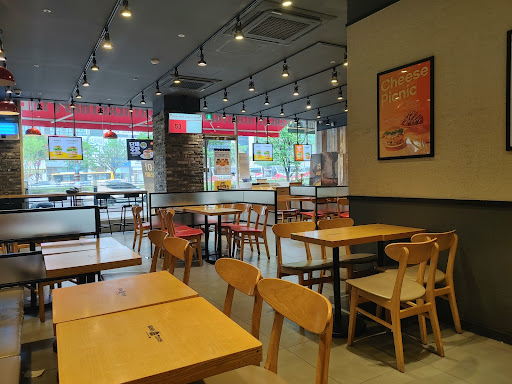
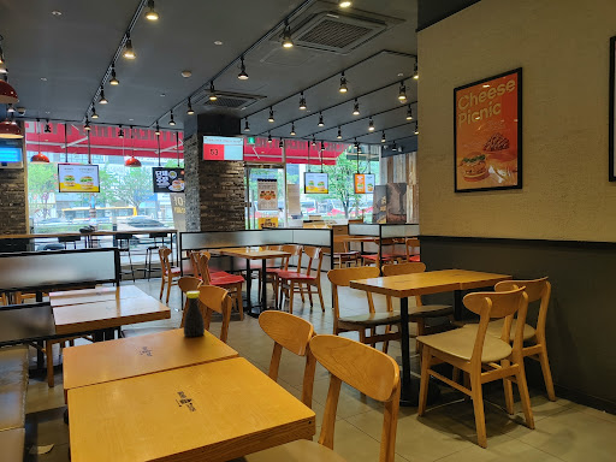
+ bottle (192, 313)
